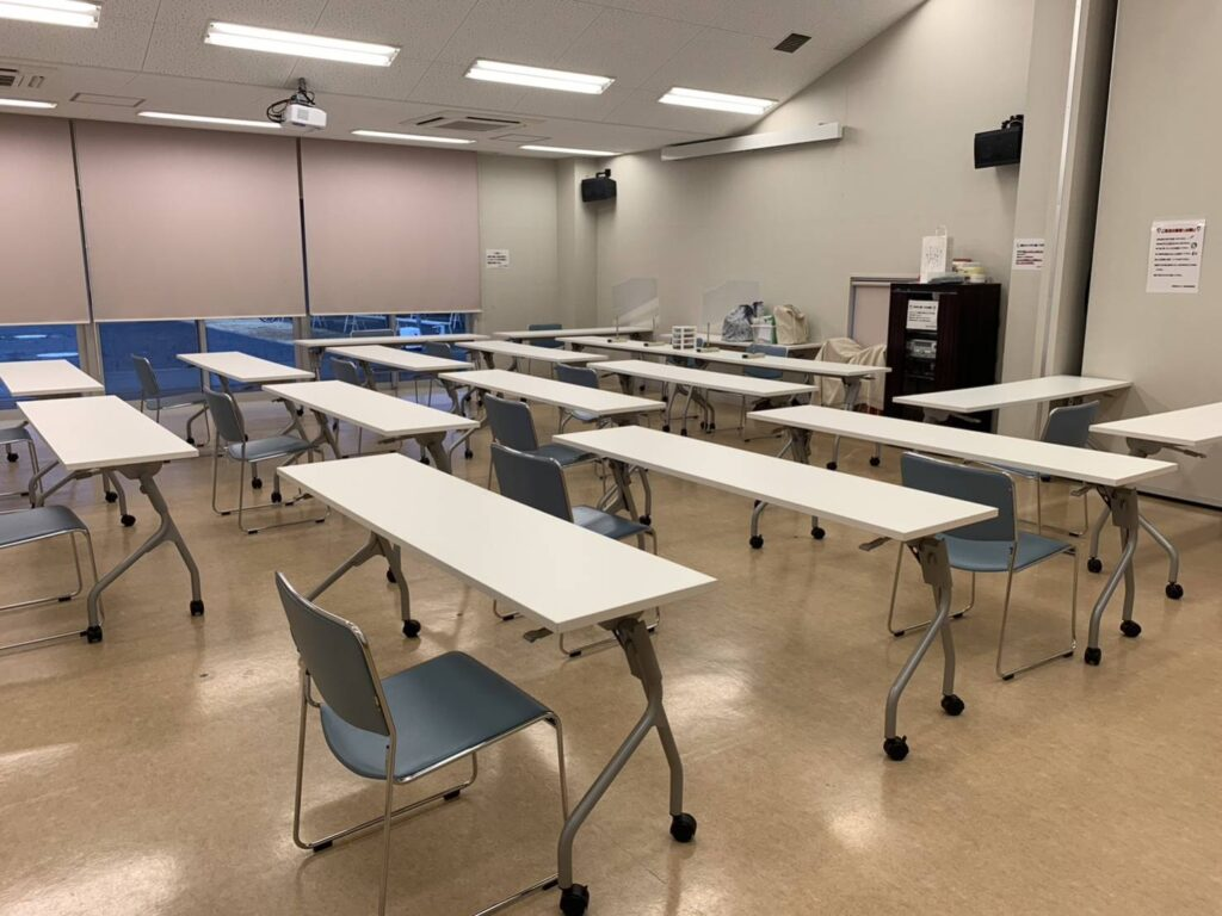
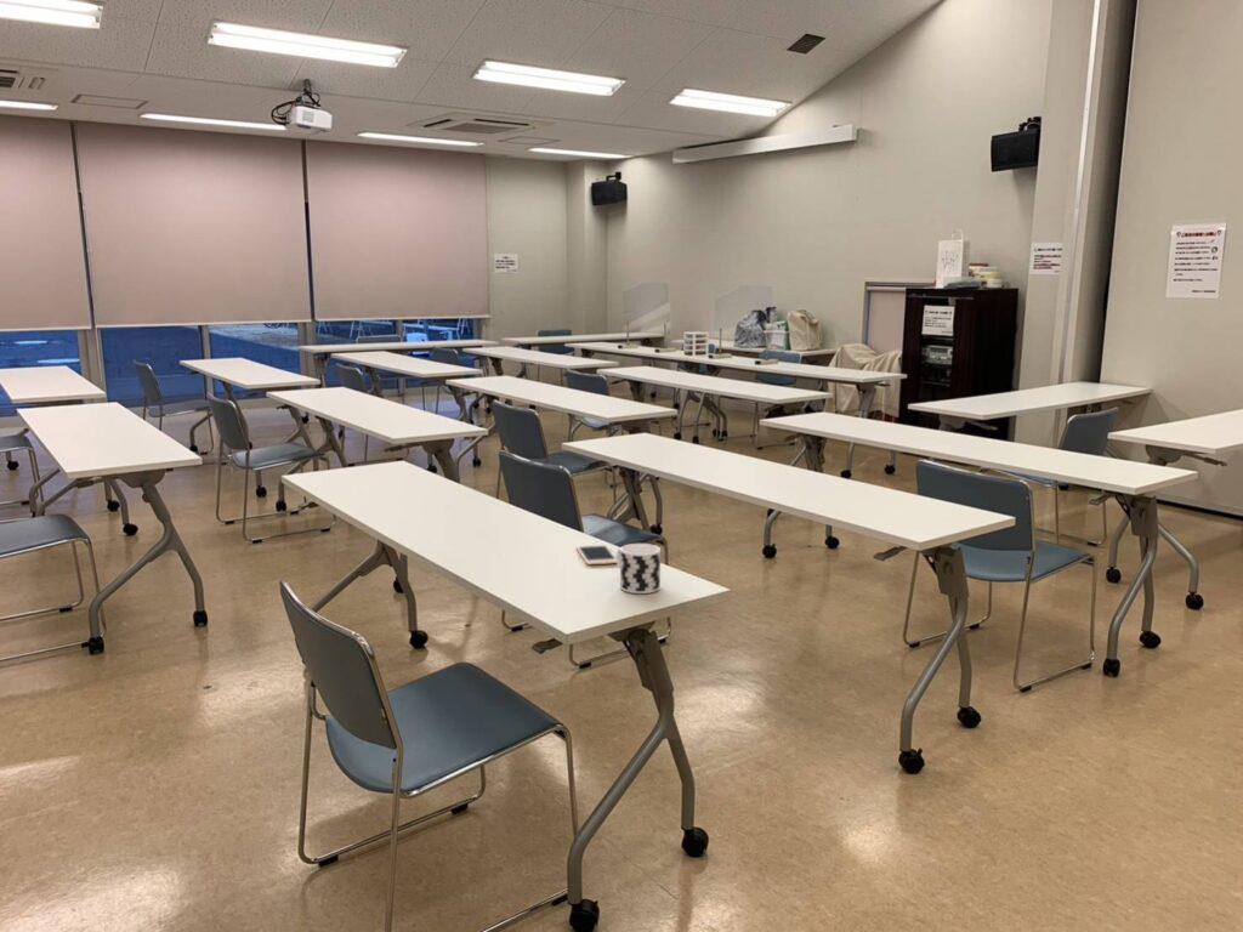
+ cell phone (596, 553)
+ cup (635, 567)
